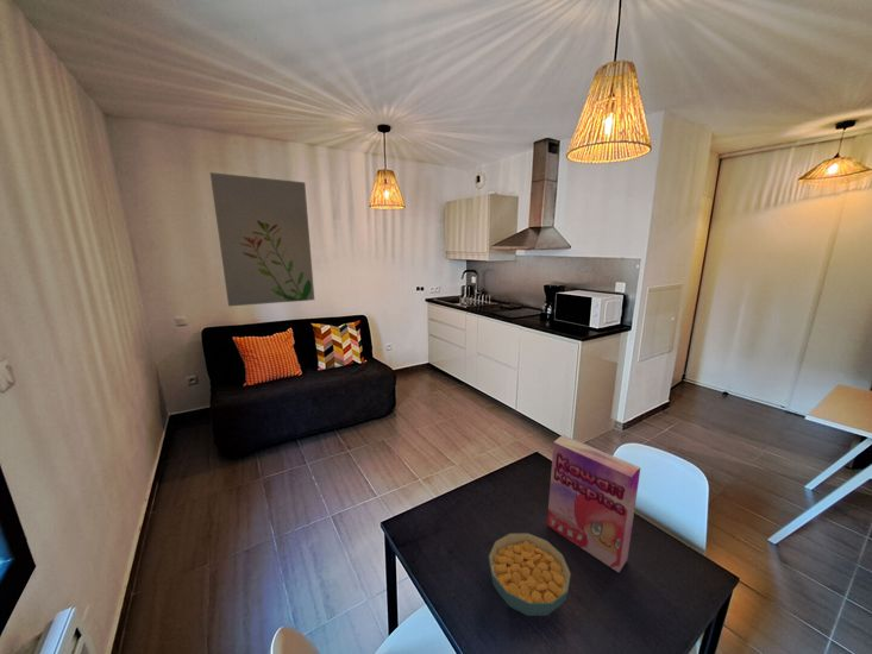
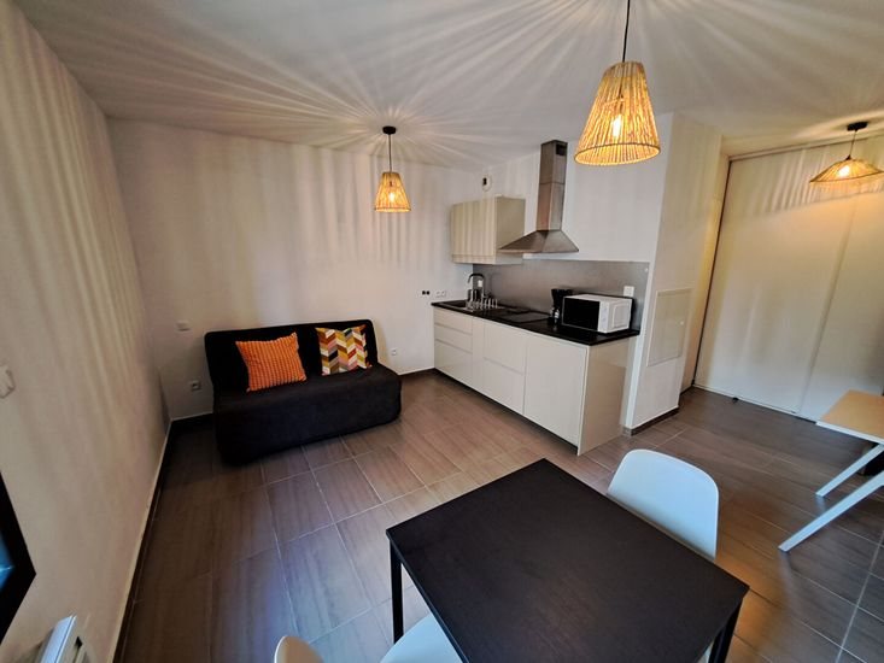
- cereal box (589, 498)
- wall art (266, 243)
- cereal bowl (527, 580)
